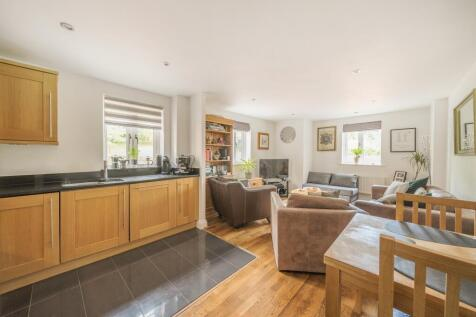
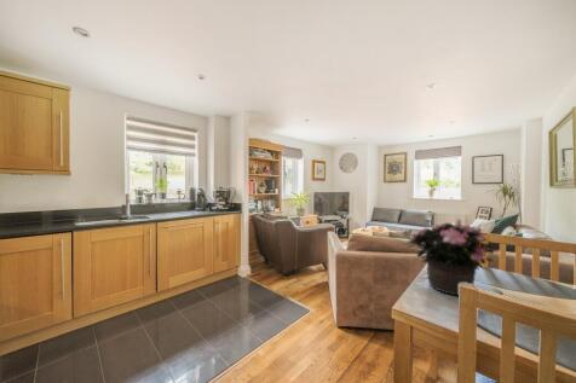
+ potted flower (449, 253)
